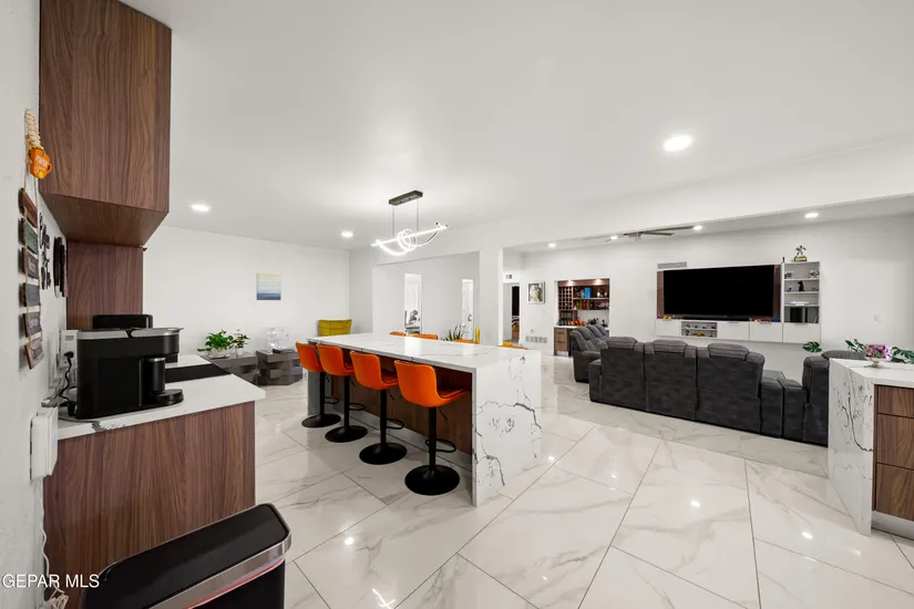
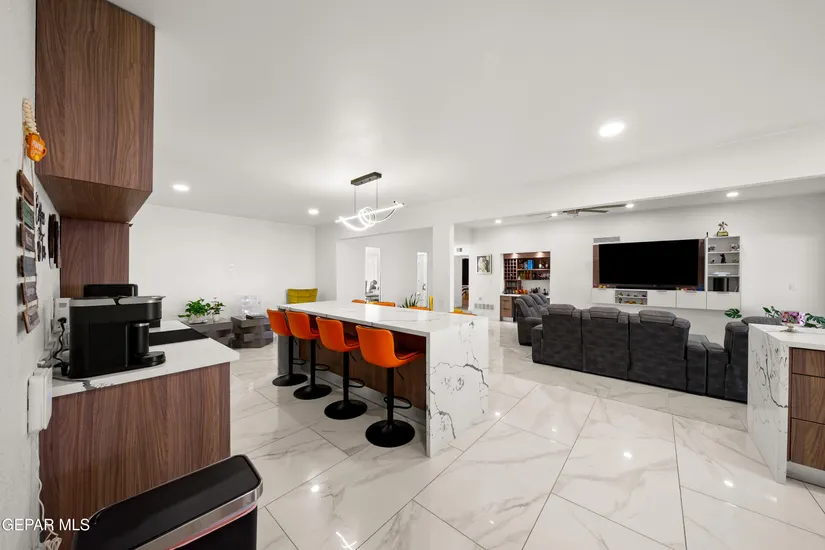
- wall art (268, 287)
